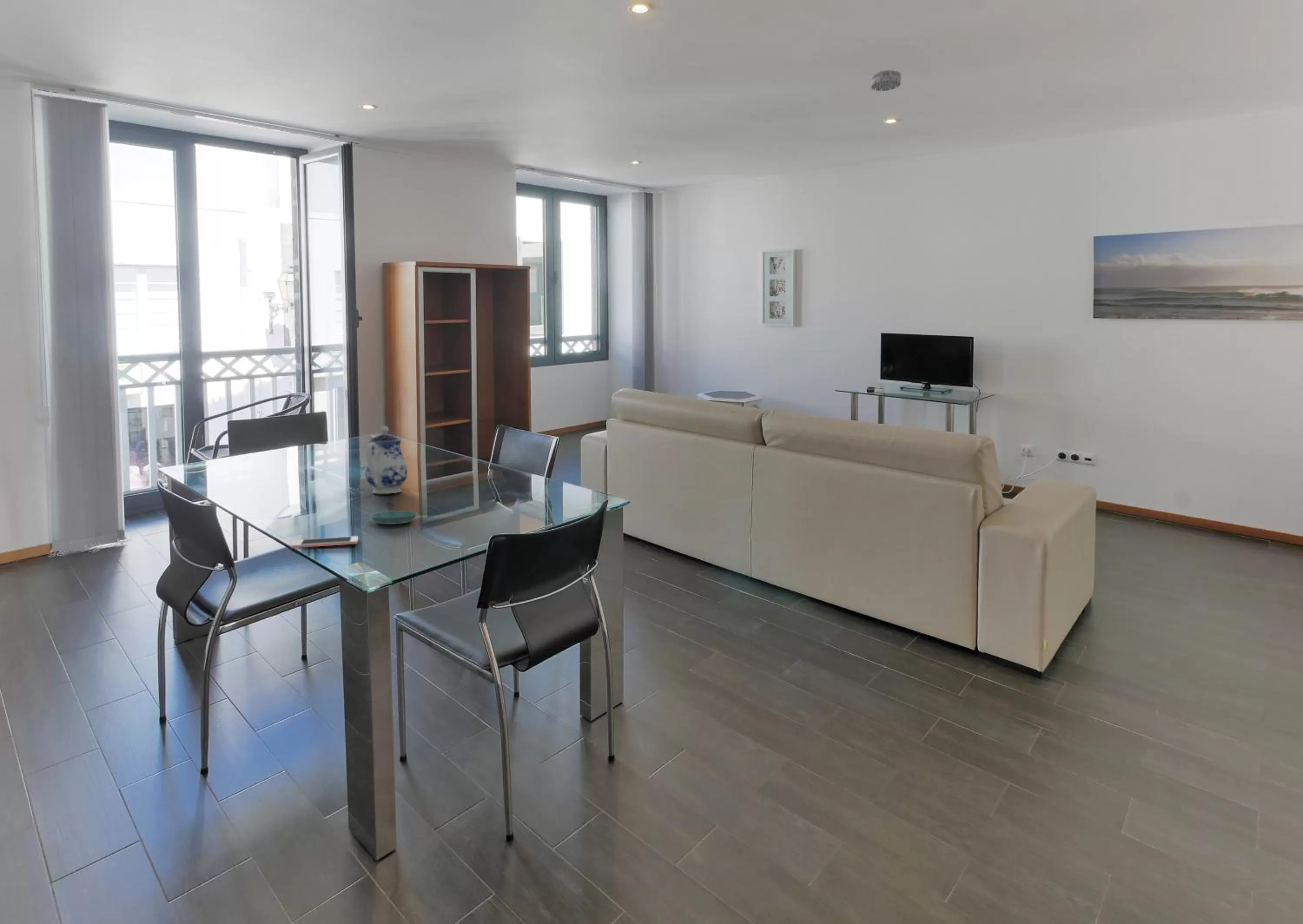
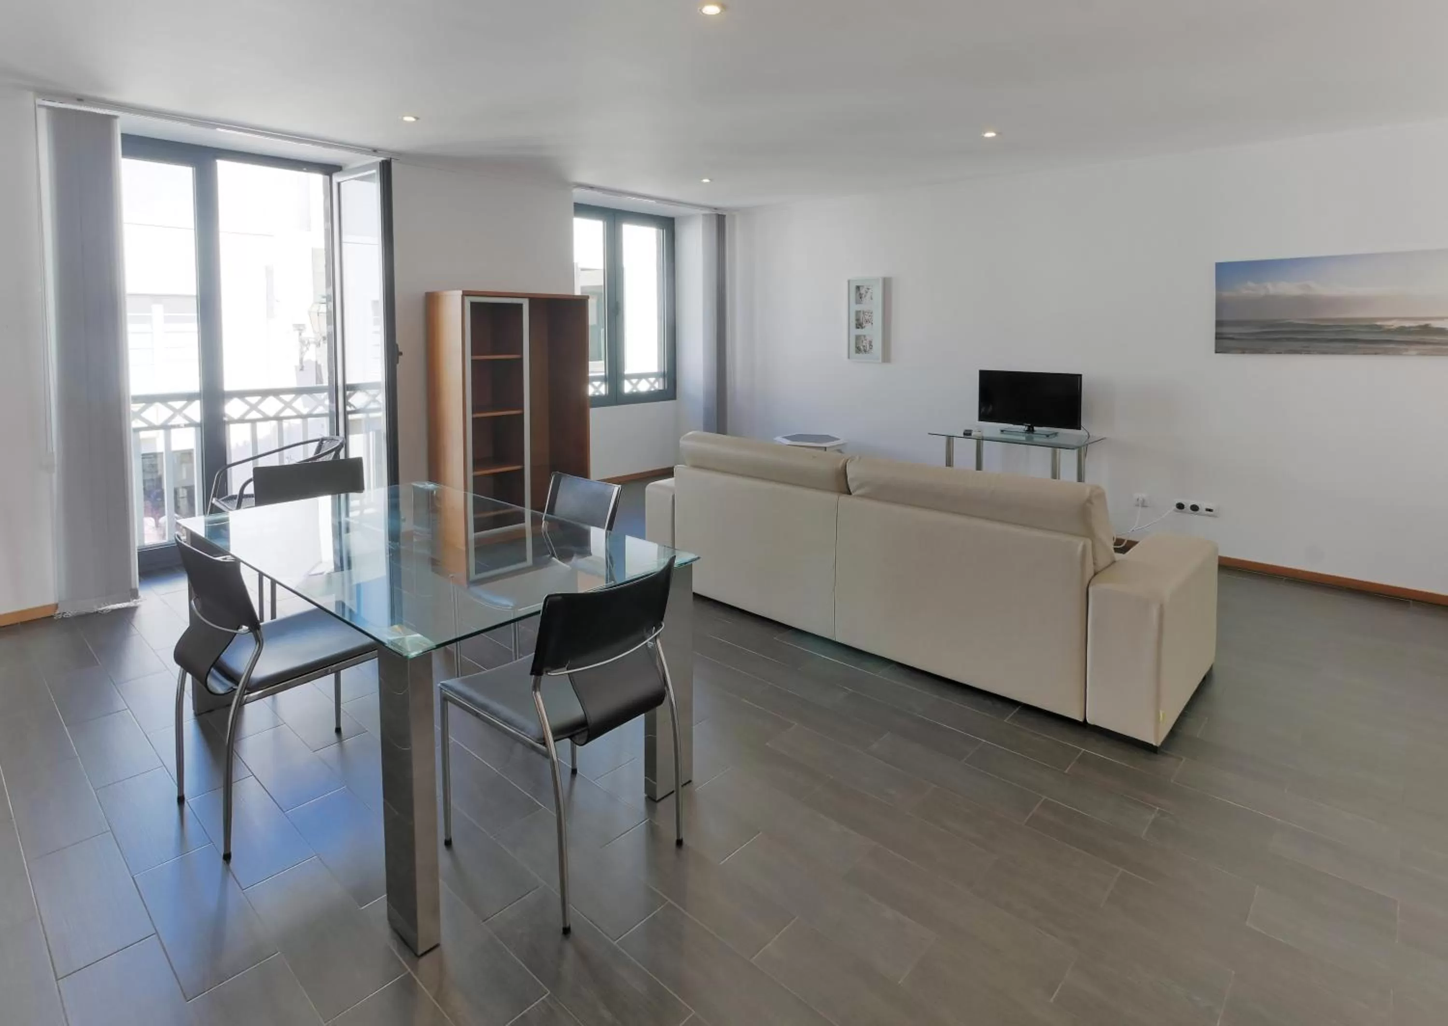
- saucer (394, 518)
- cell phone (325, 542)
- teapot (386, 459)
- smoke detector (886, 80)
